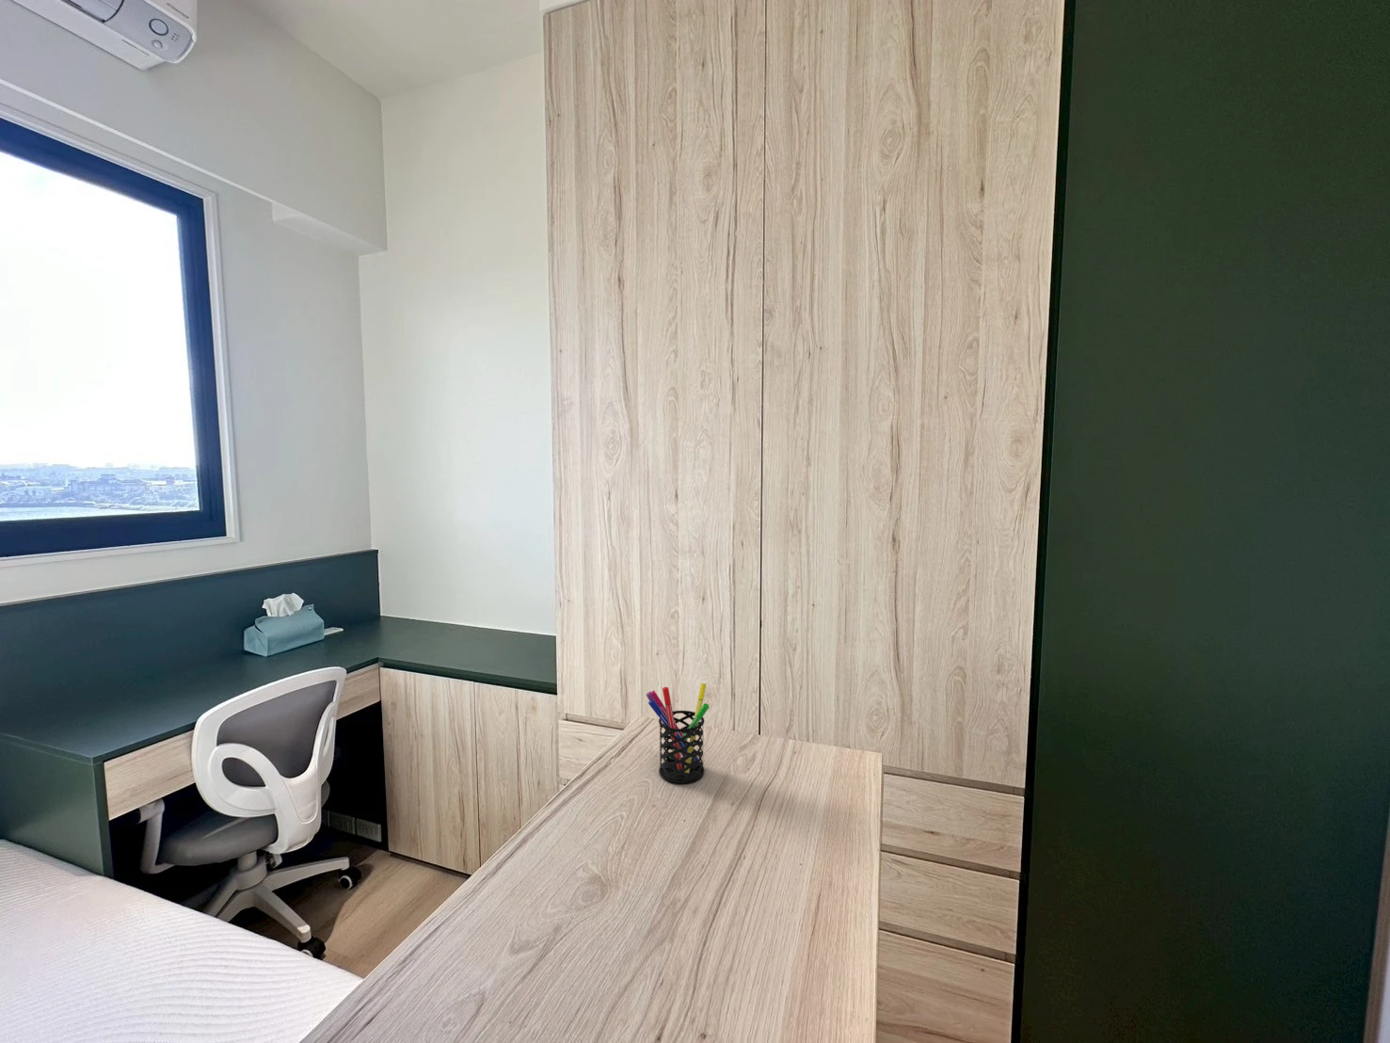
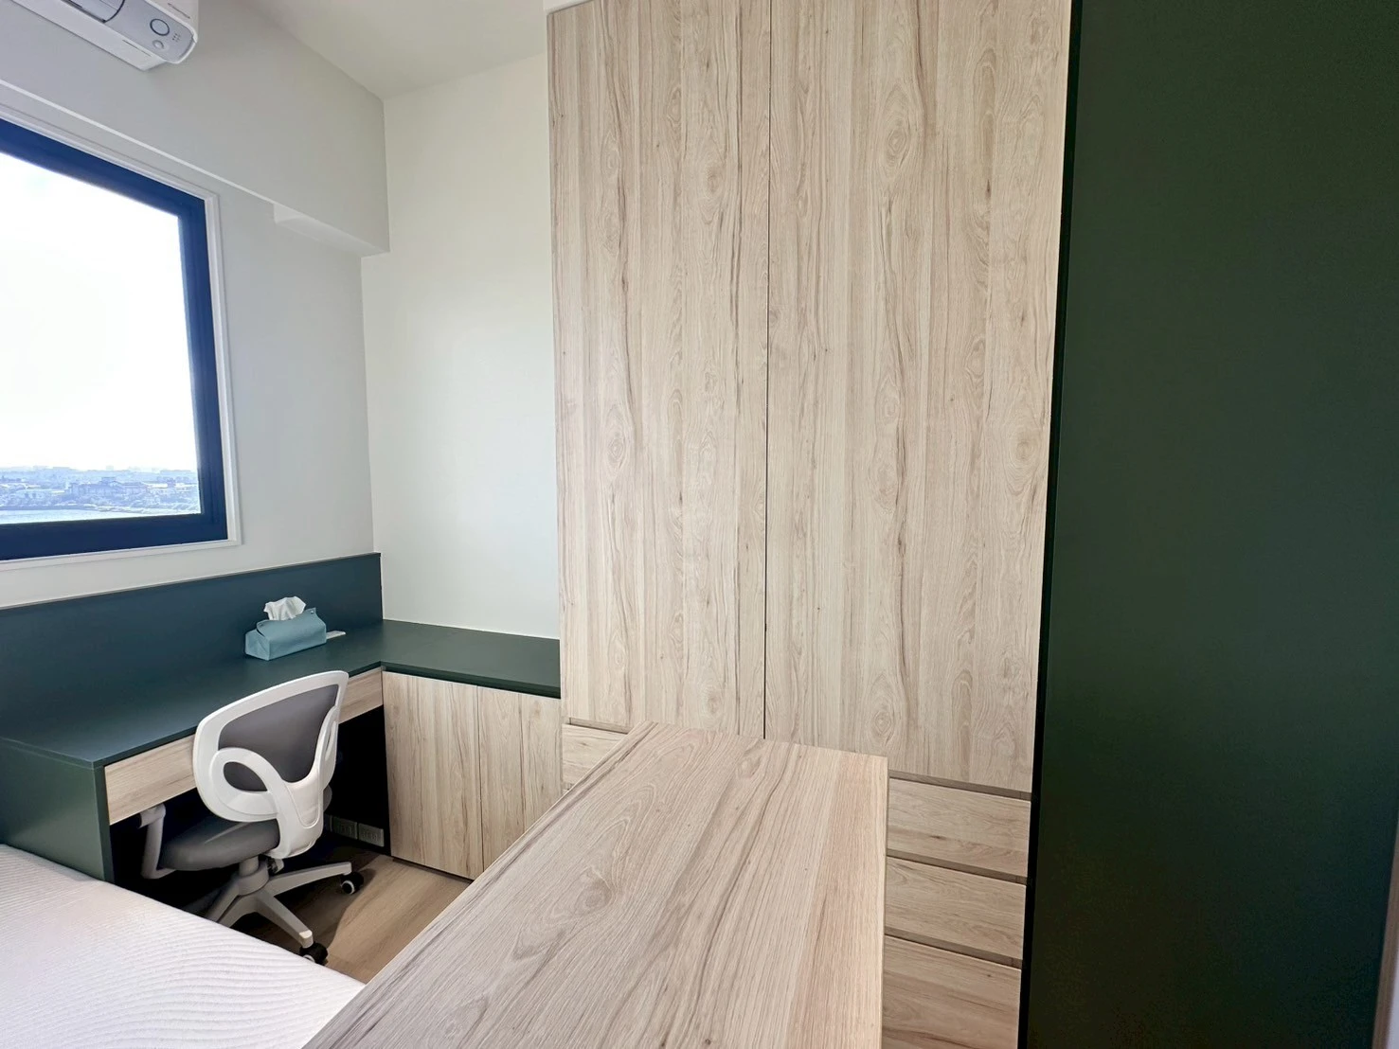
- pen holder (683, 729)
